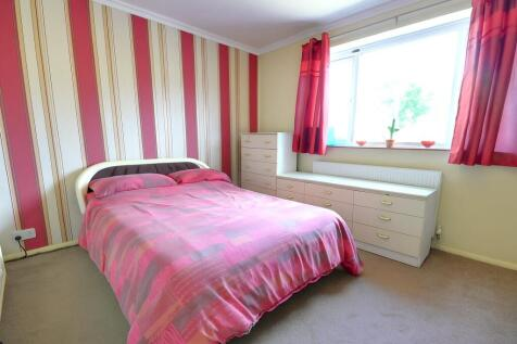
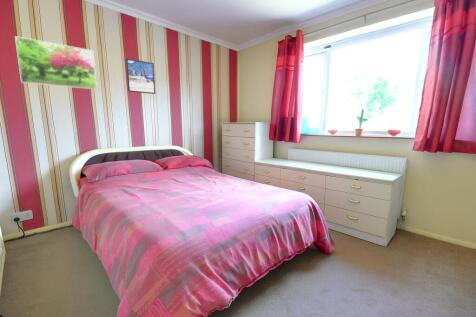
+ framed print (59, 65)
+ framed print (141, 76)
